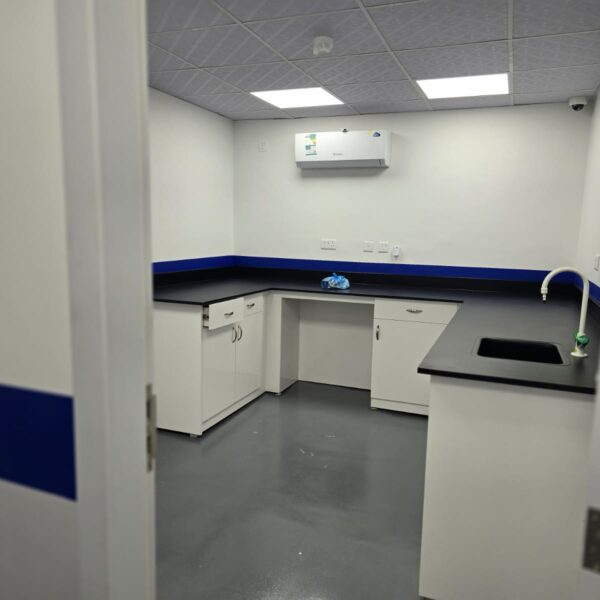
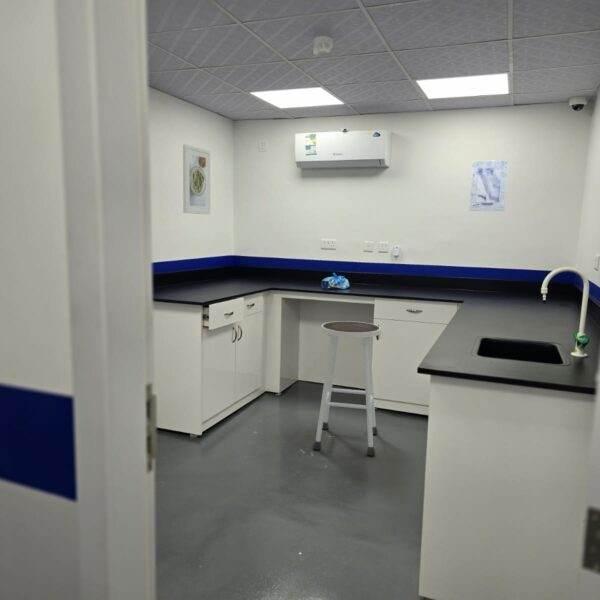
+ stool (347, 389)
+ wall art (488, 185)
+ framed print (197, 181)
